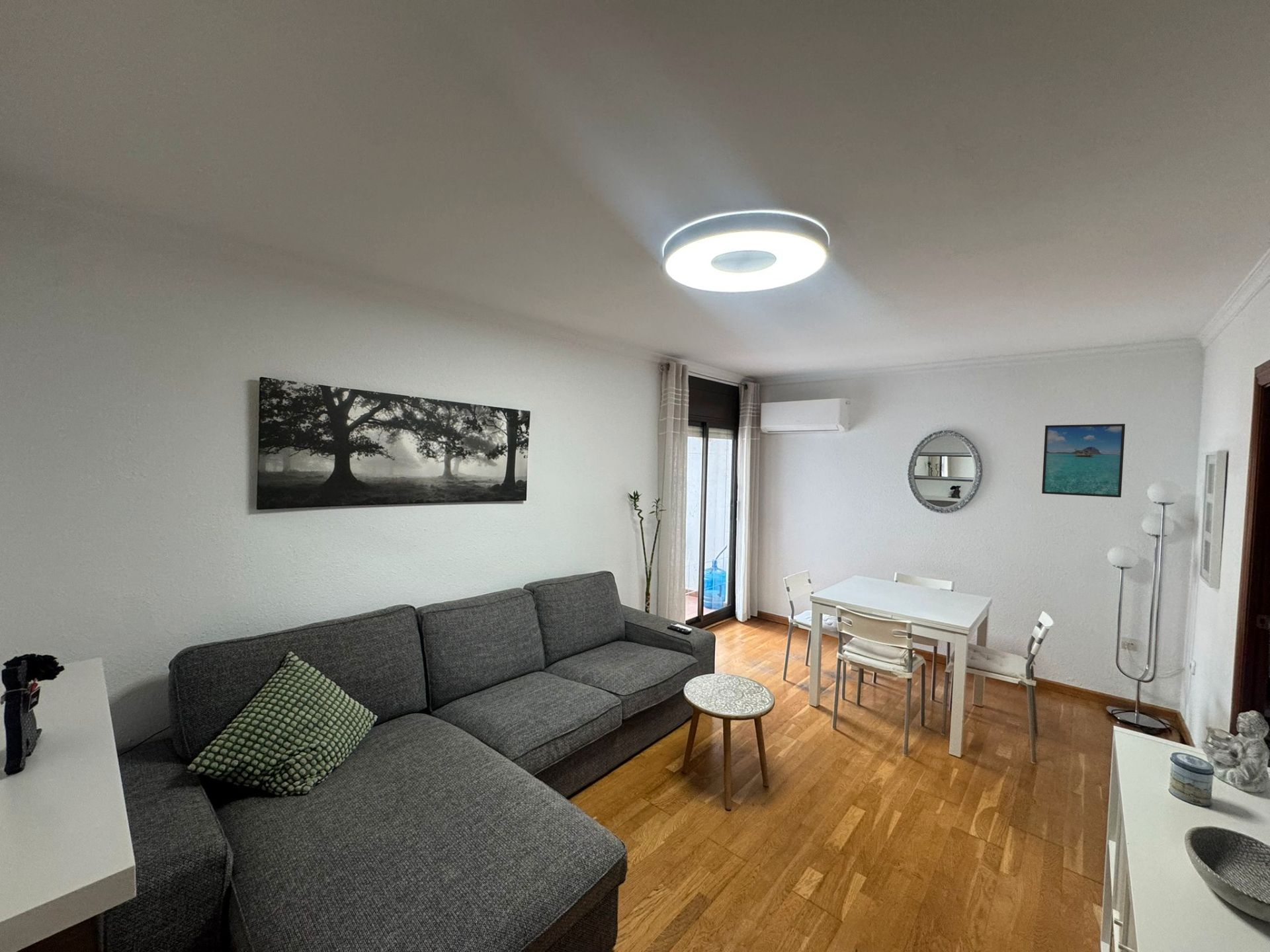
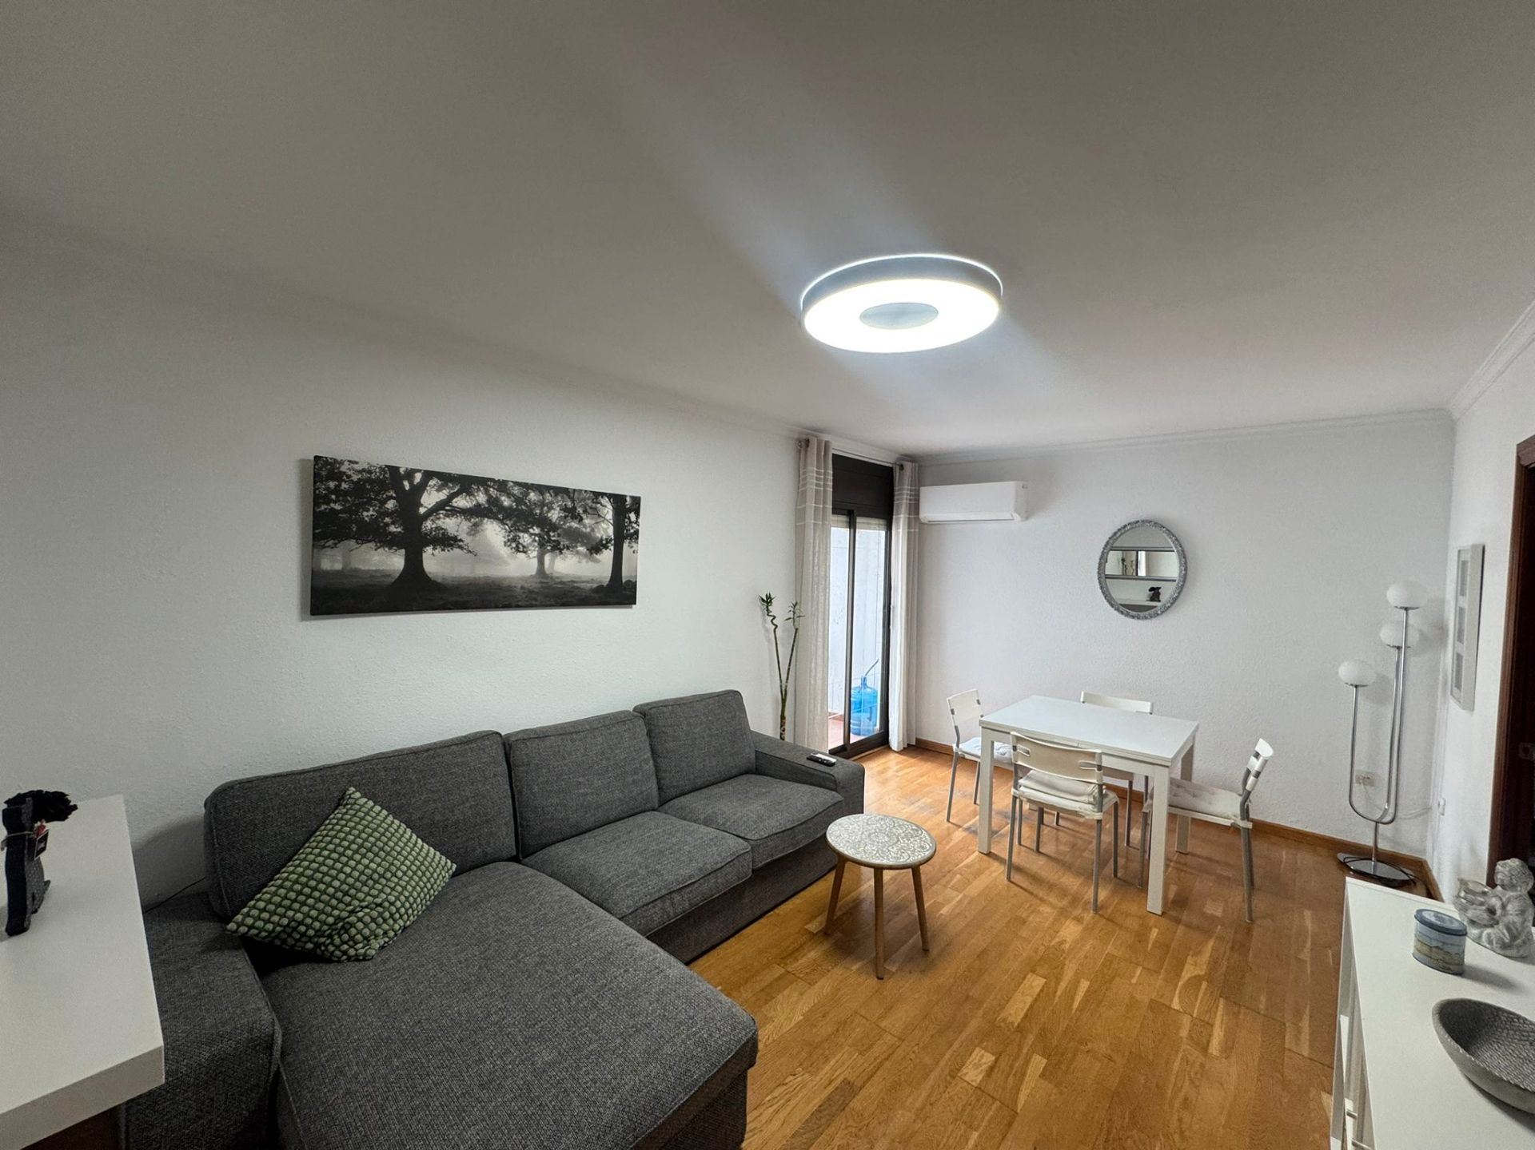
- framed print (1081, 460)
